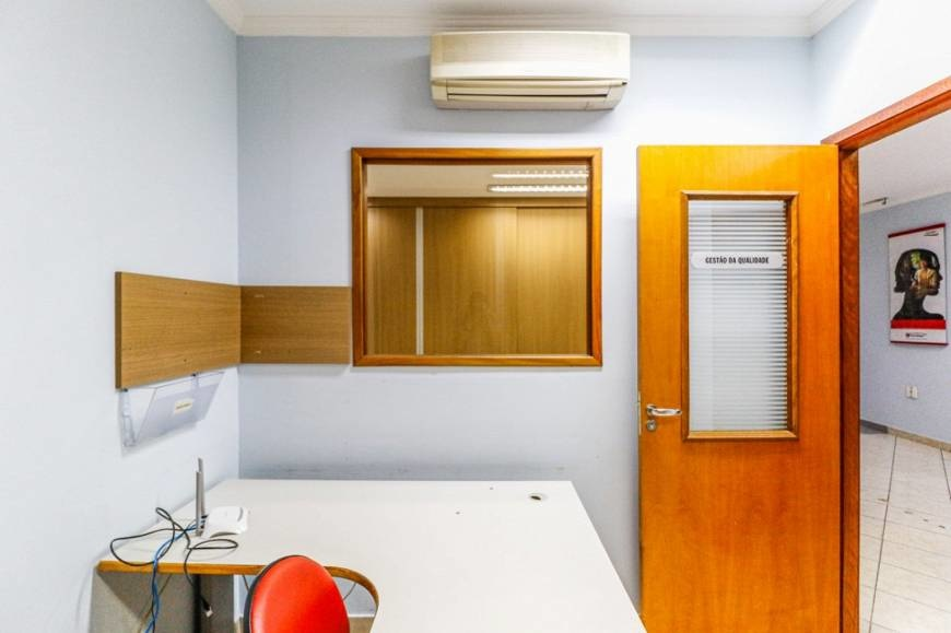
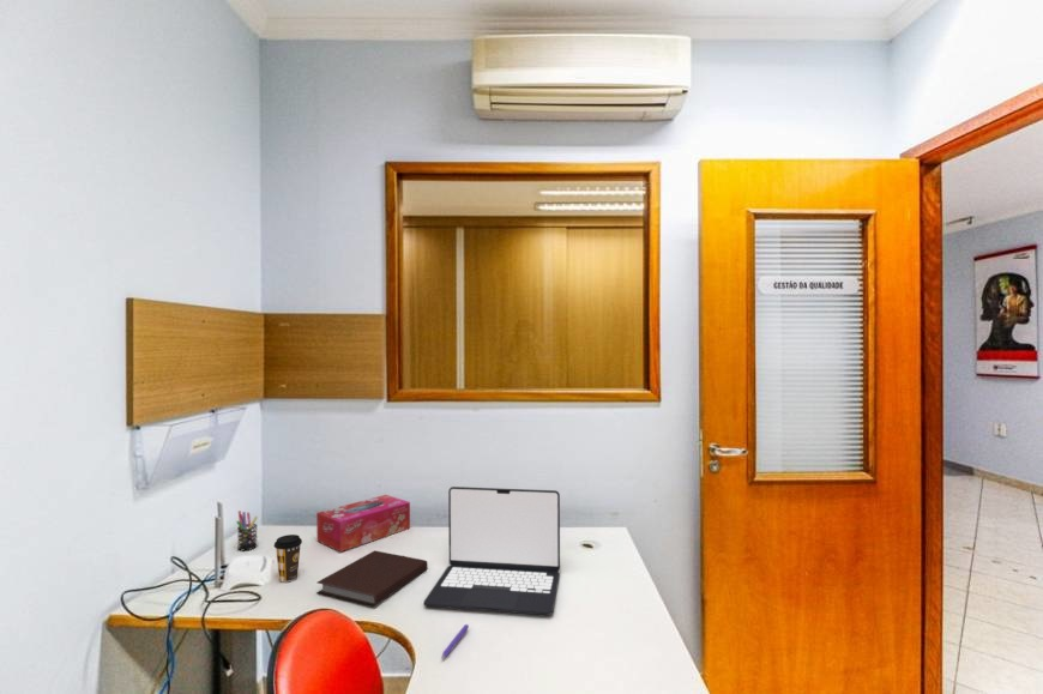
+ notebook (374, 575)
+ tissue box (364, 520)
+ laptop (495, 544)
+ coffee cup (288, 557)
+ pen (454, 640)
+ pen holder (245, 530)
